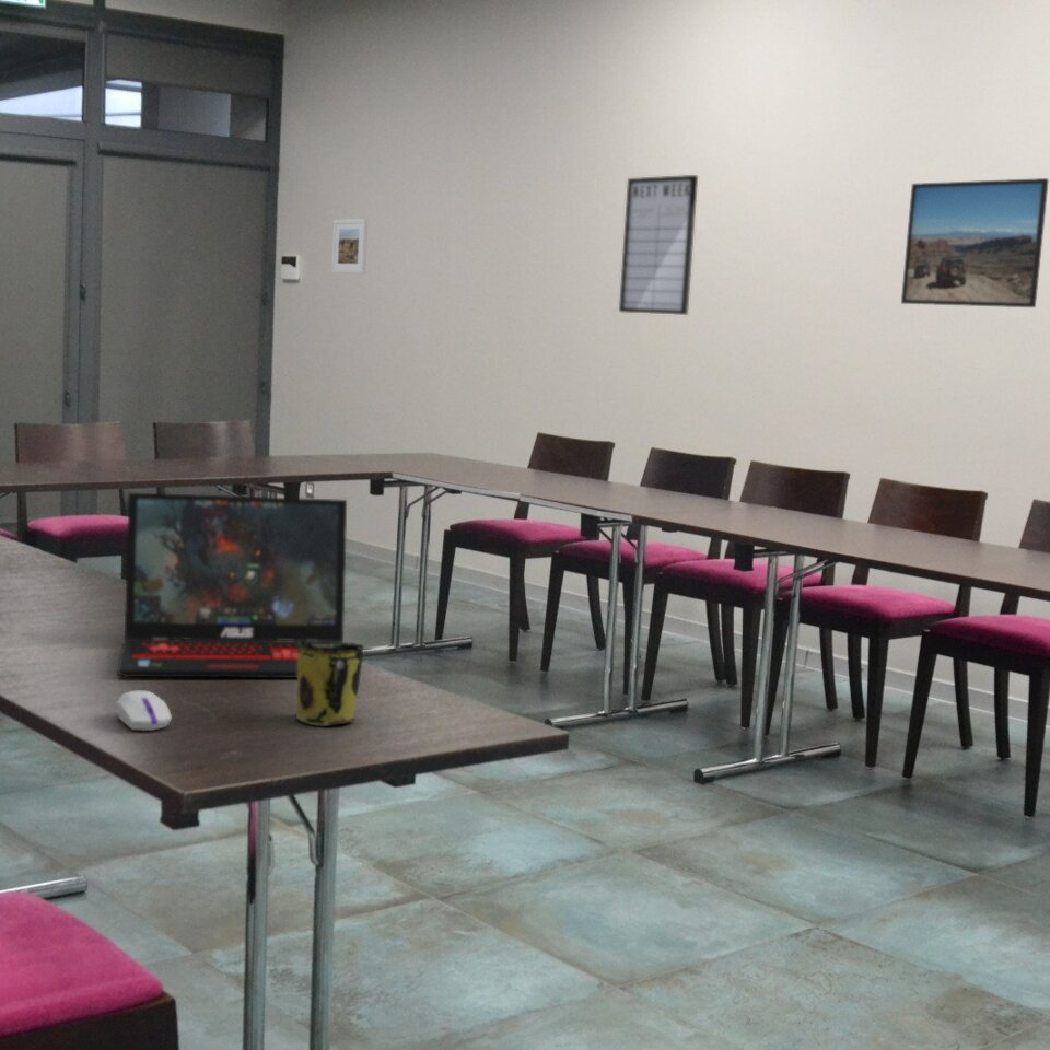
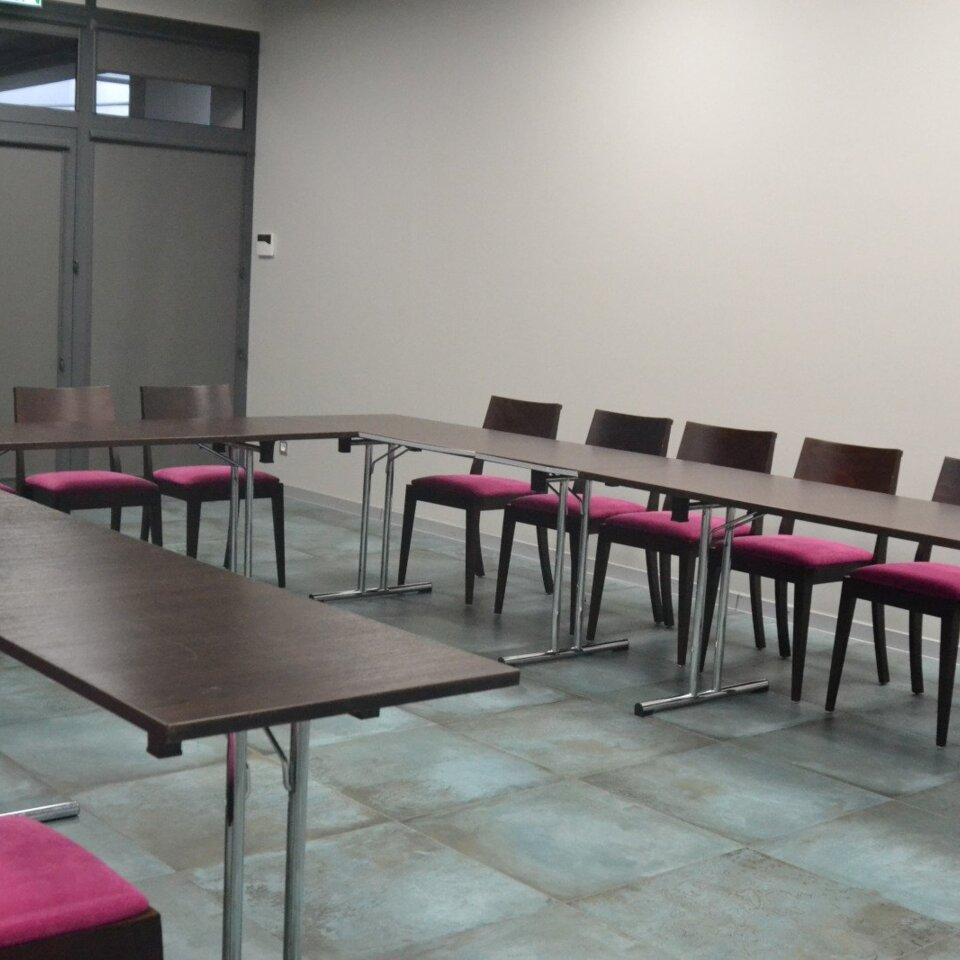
- computer mouse (141, 708)
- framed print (349, 246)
- writing board (657, 245)
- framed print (971, 243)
- laptop (238, 583)
- mug (331, 682)
